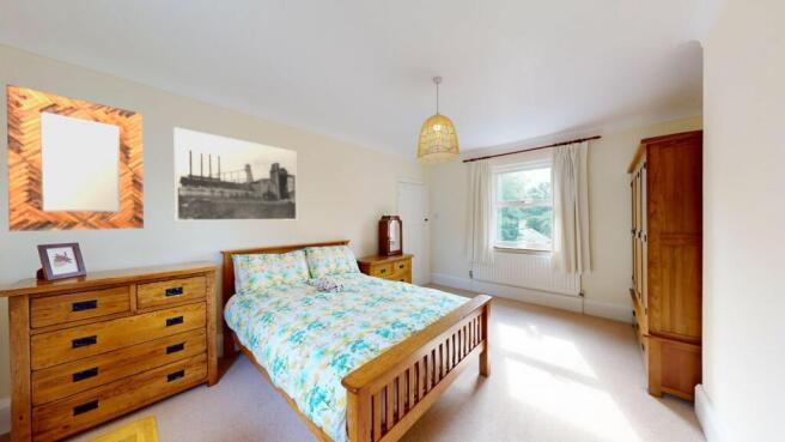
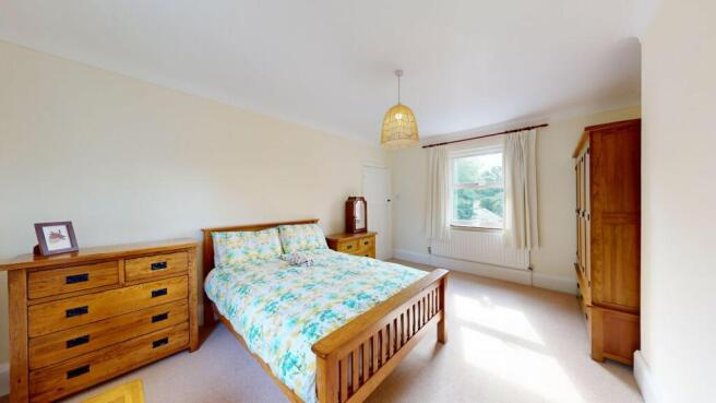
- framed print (244, 180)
- home mirror (83, 165)
